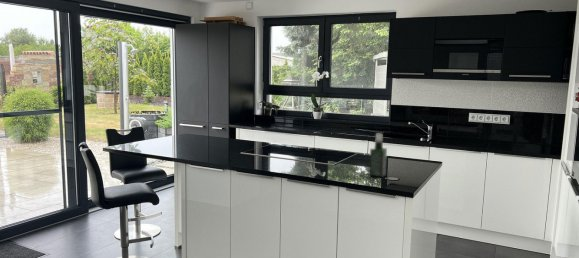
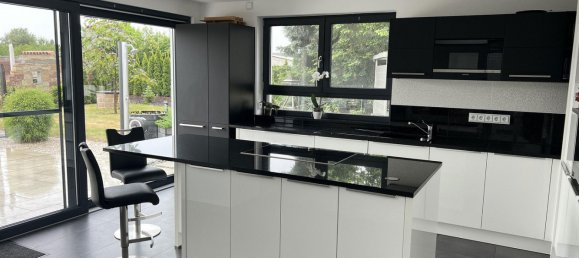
- spray bottle (378, 154)
